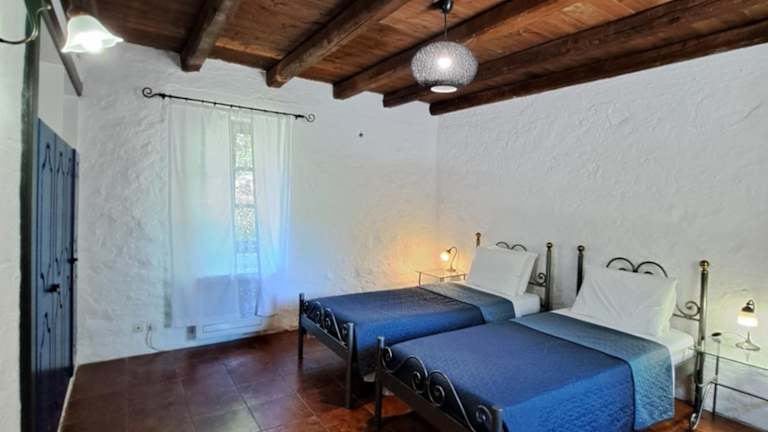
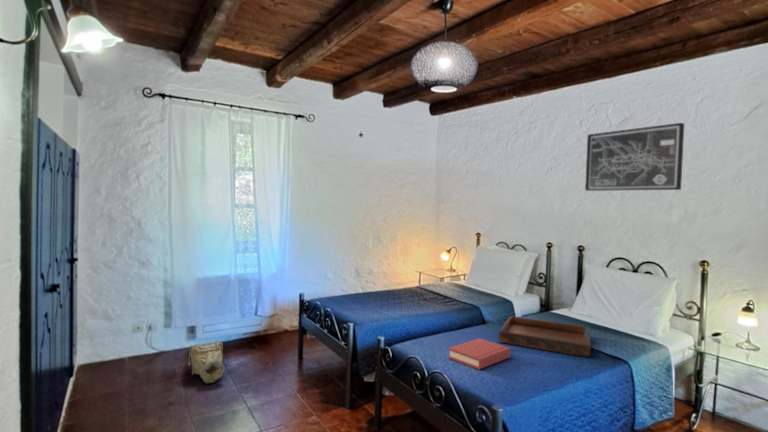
+ bag (206, 358)
+ serving tray (545, 334)
+ wall art (630, 159)
+ hardback book (479, 352)
